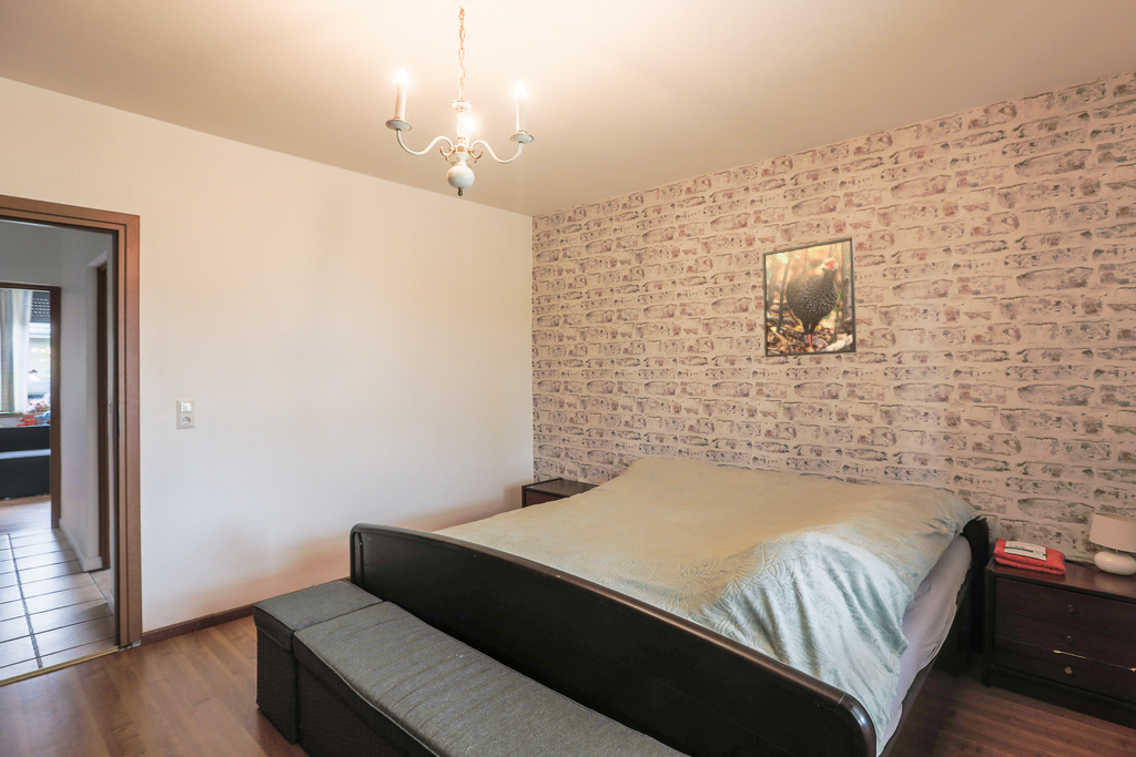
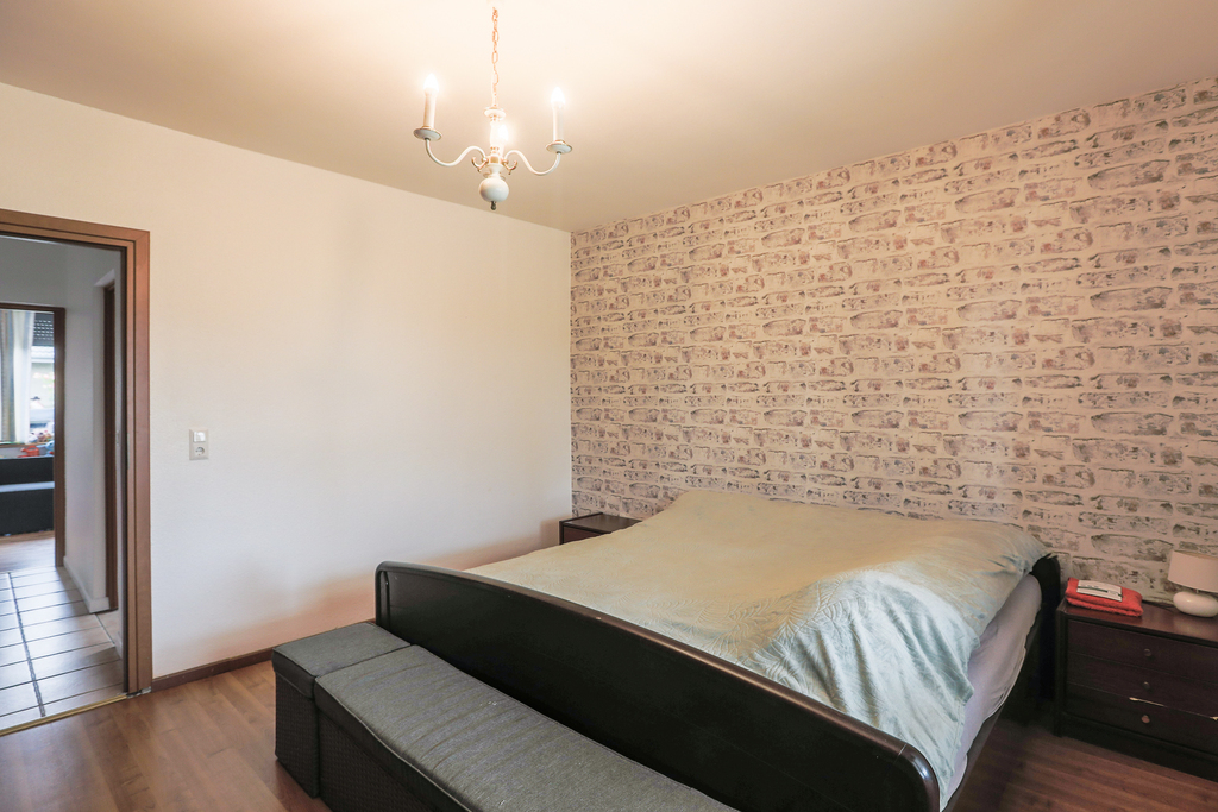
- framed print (807, 299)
